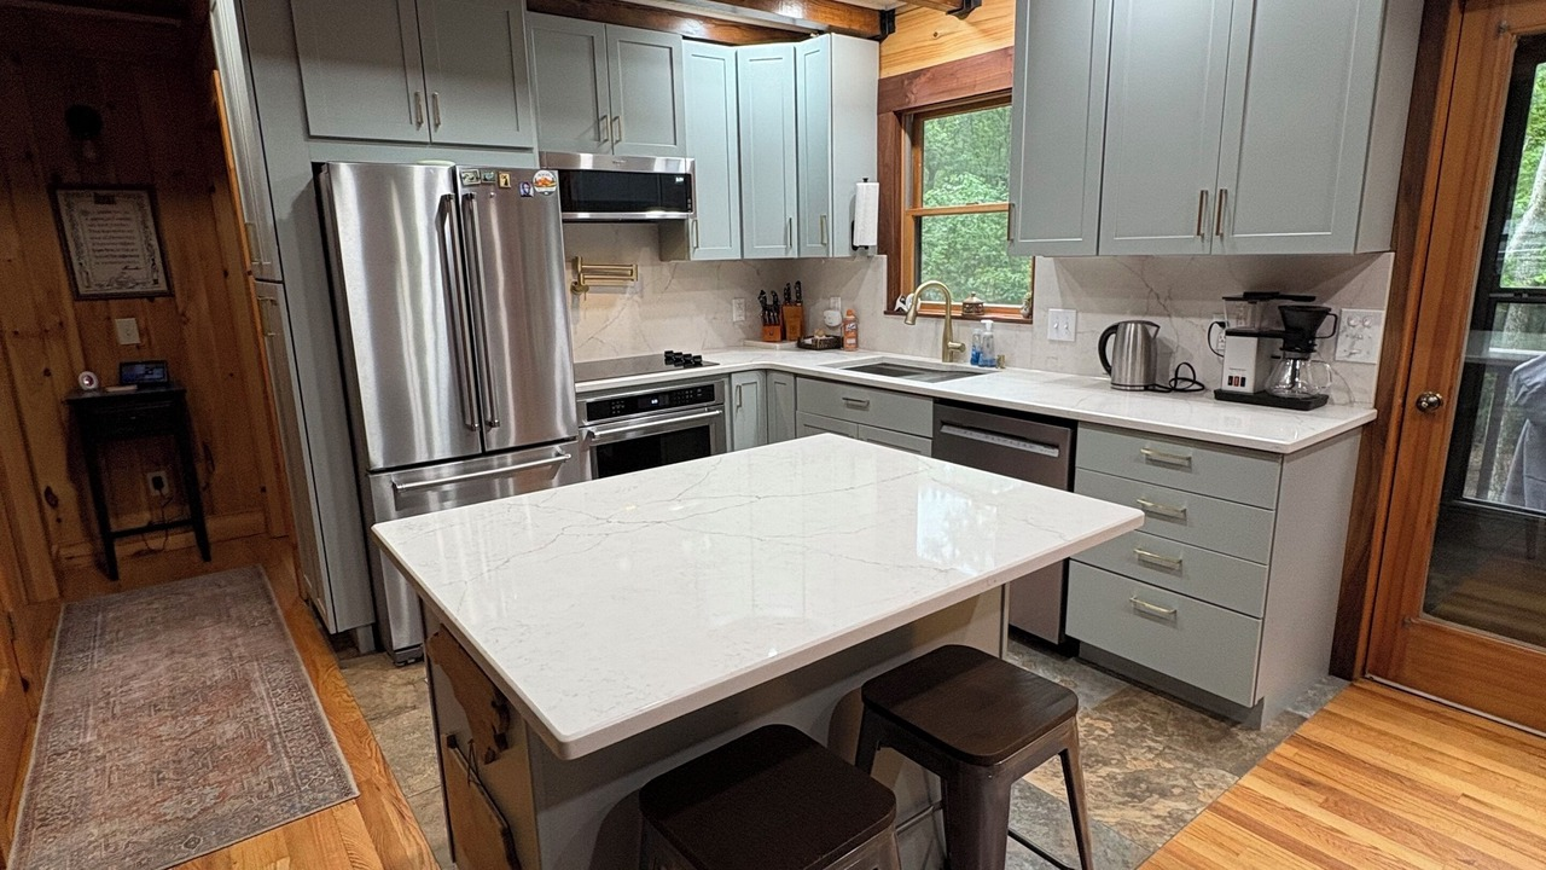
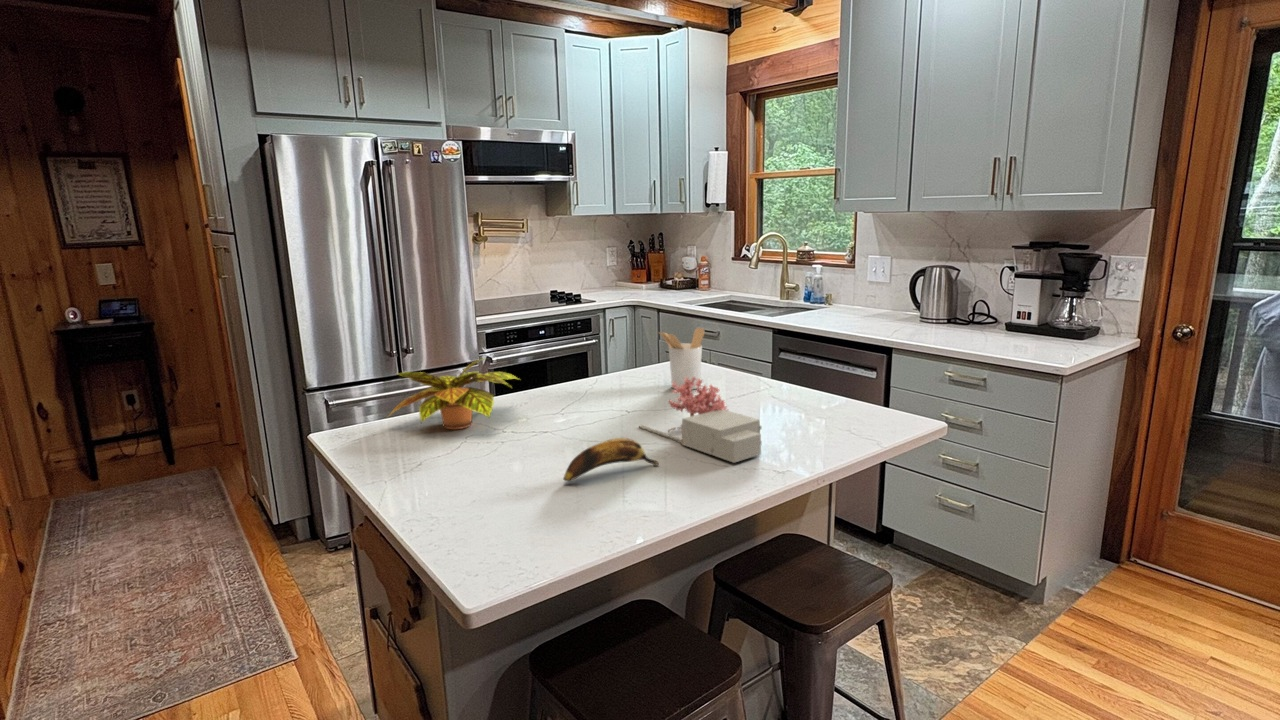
+ utensil holder (680, 358)
+ banana (609, 455)
+ plant (460, 391)
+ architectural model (708, 409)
